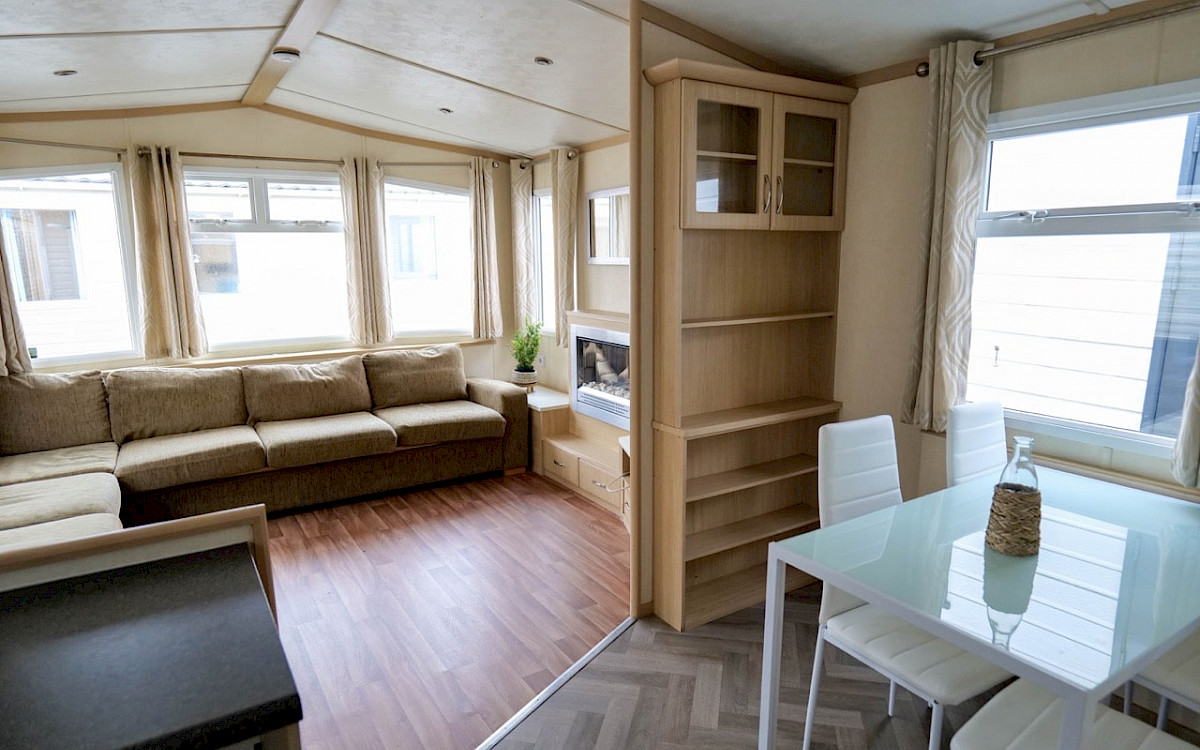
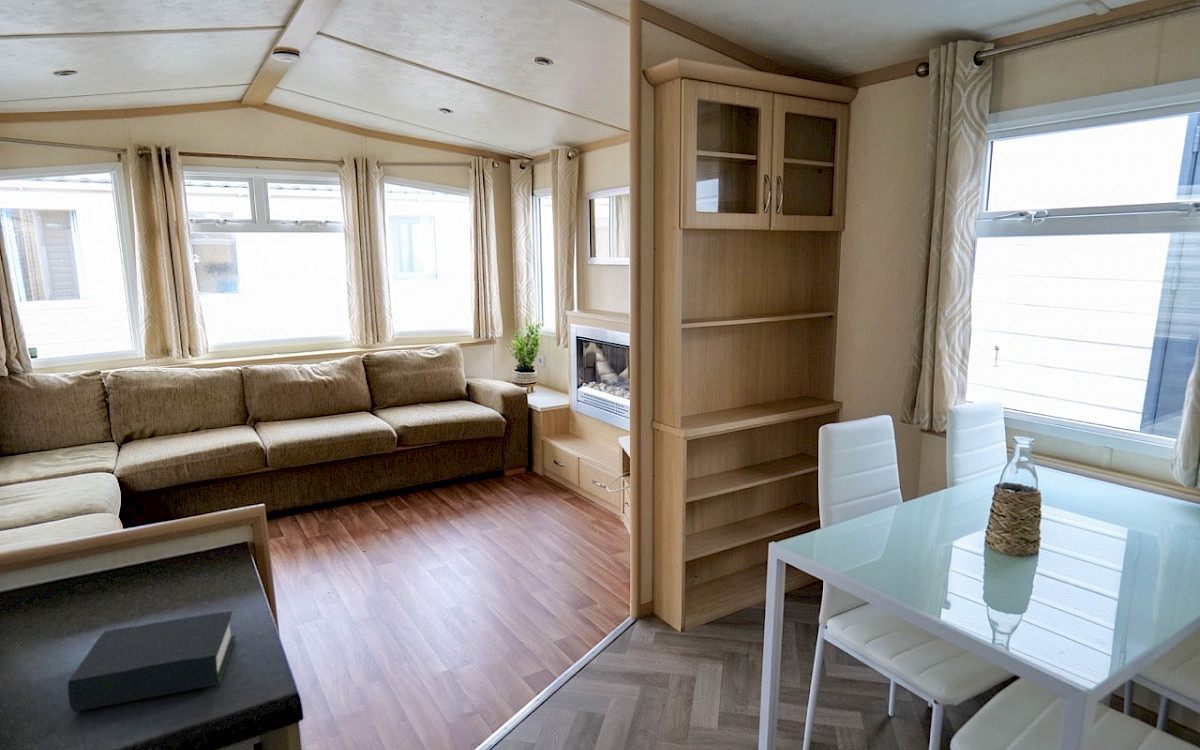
+ book (158, 658)
